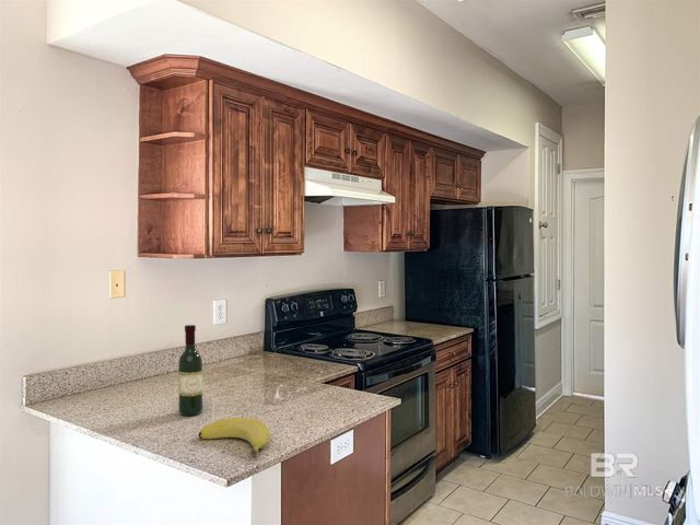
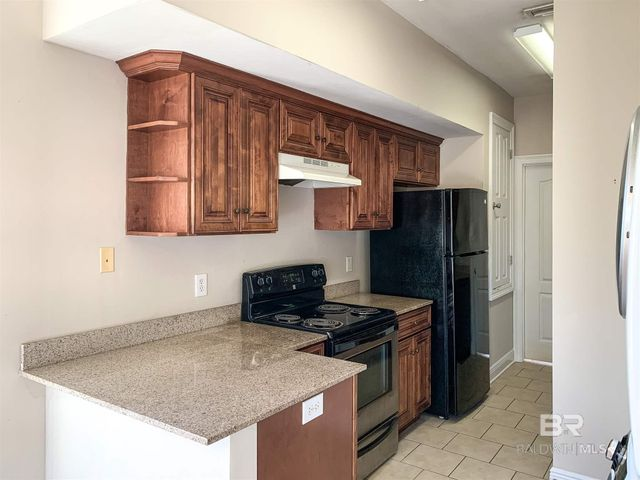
- banana (231, 434)
- wine bottle (190, 369)
